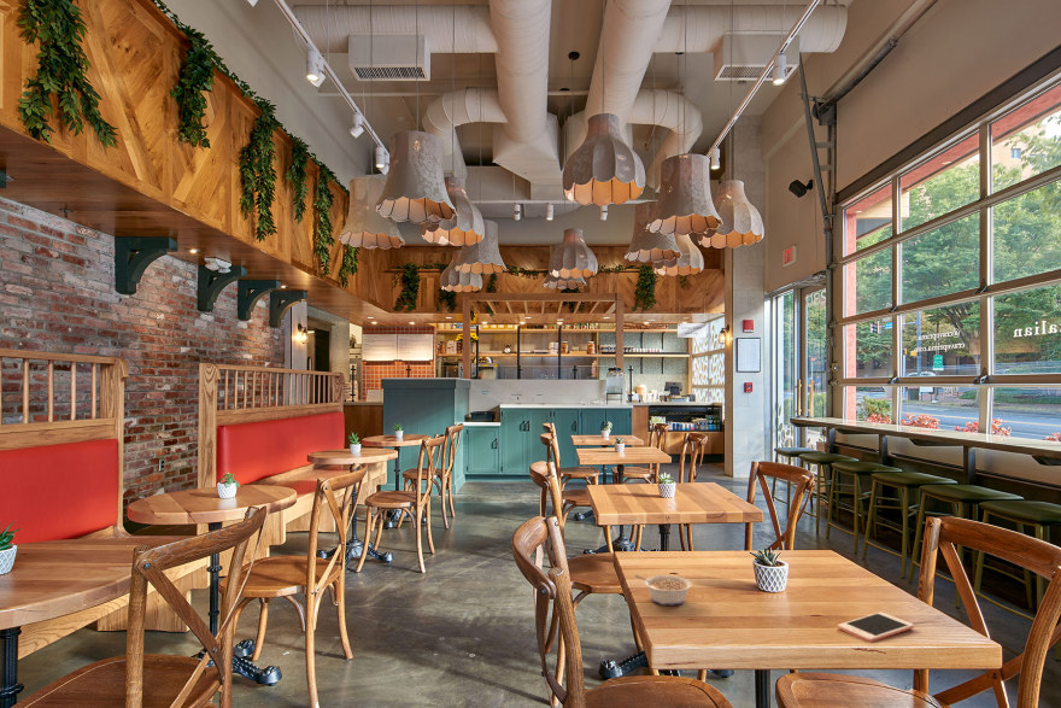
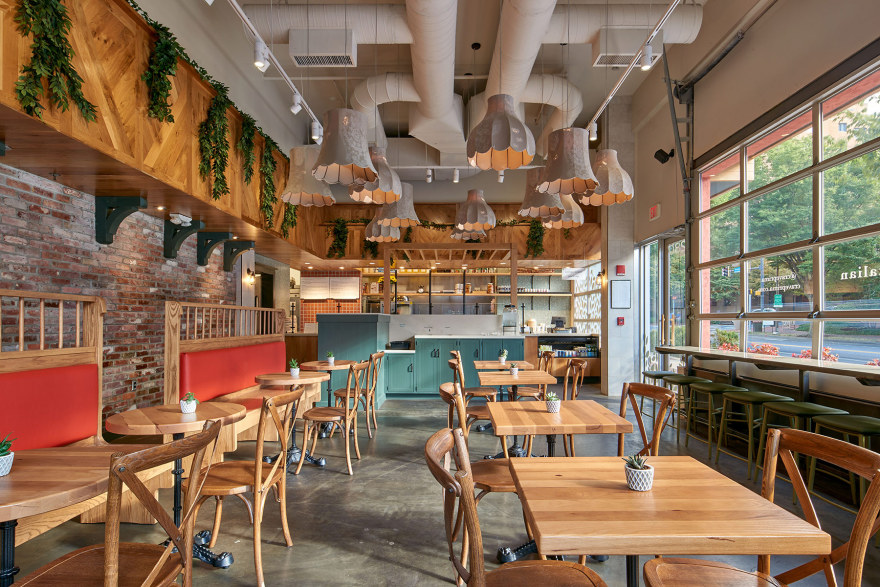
- cell phone (875, 626)
- legume (666, 589)
